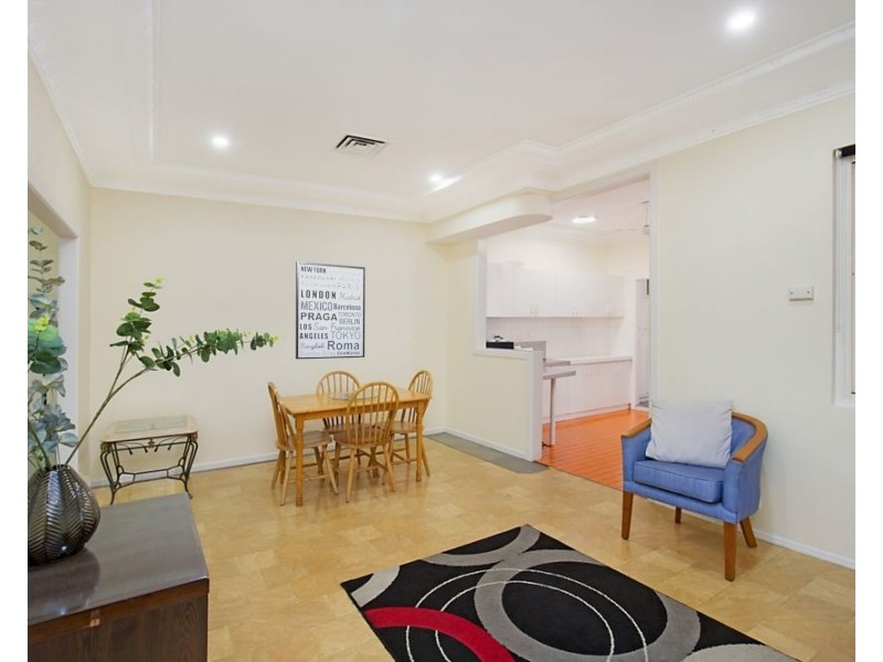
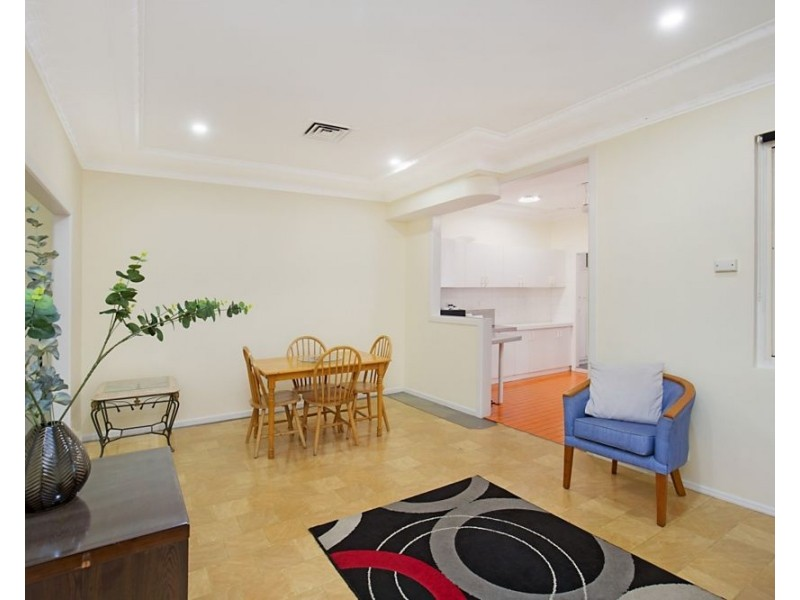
- wall art (331, 311)
